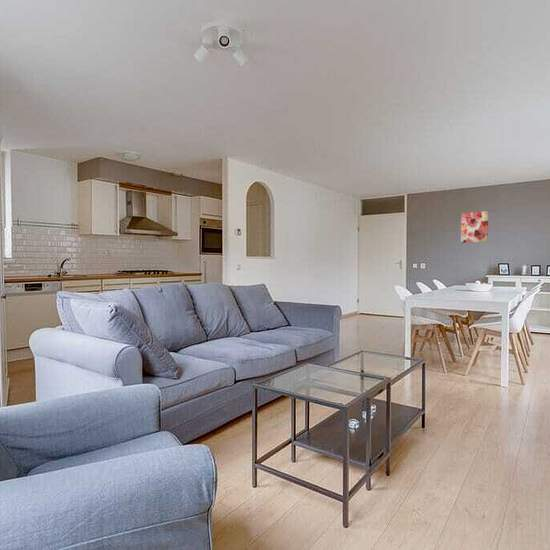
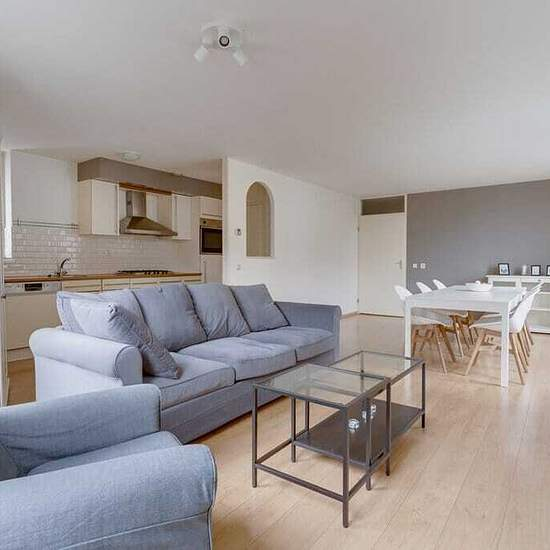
- wall art (474, 227)
